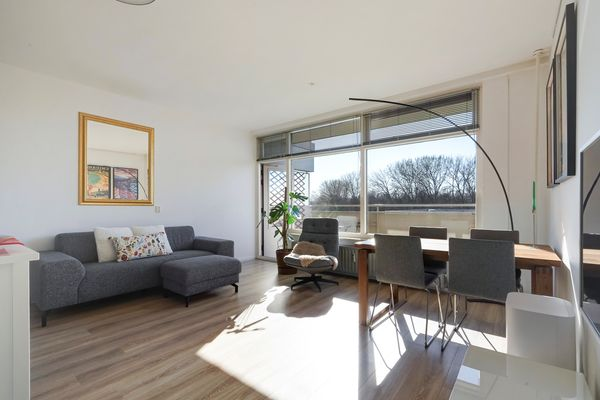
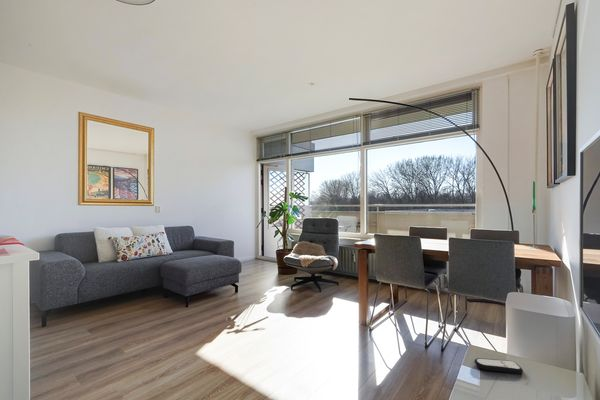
+ remote control (497, 365)
